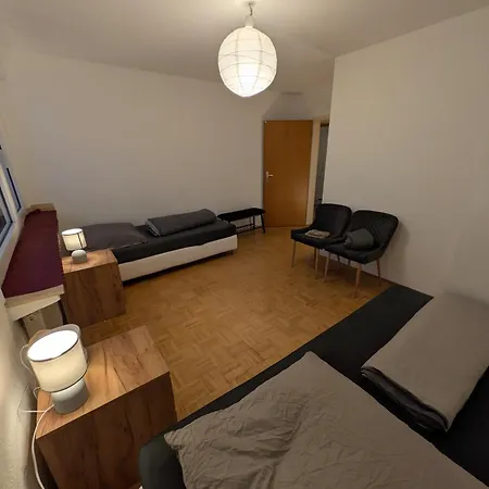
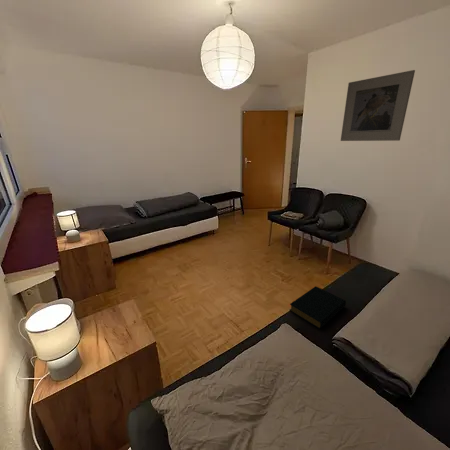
+ hardback book (317, 305)
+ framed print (372, 110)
